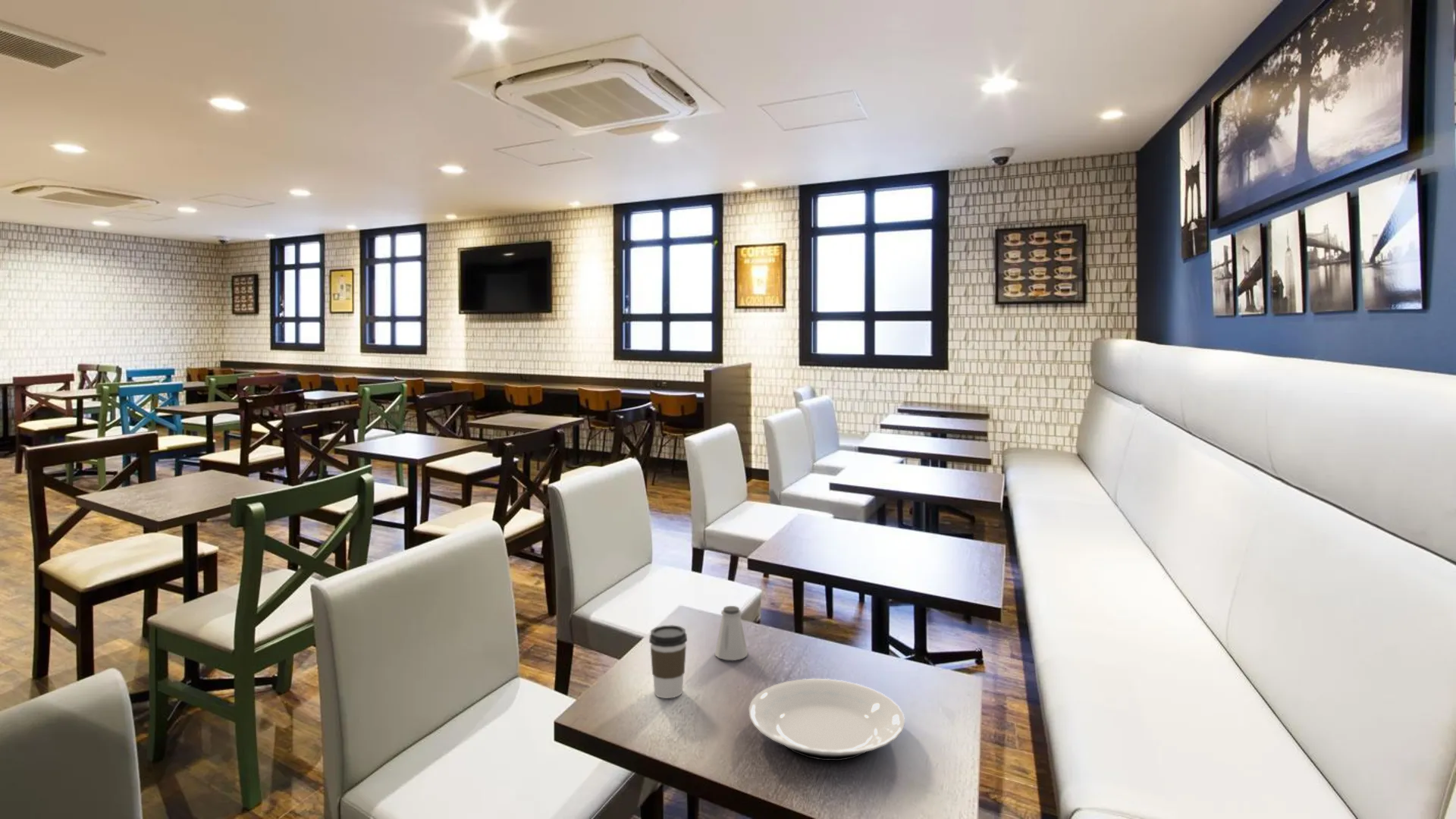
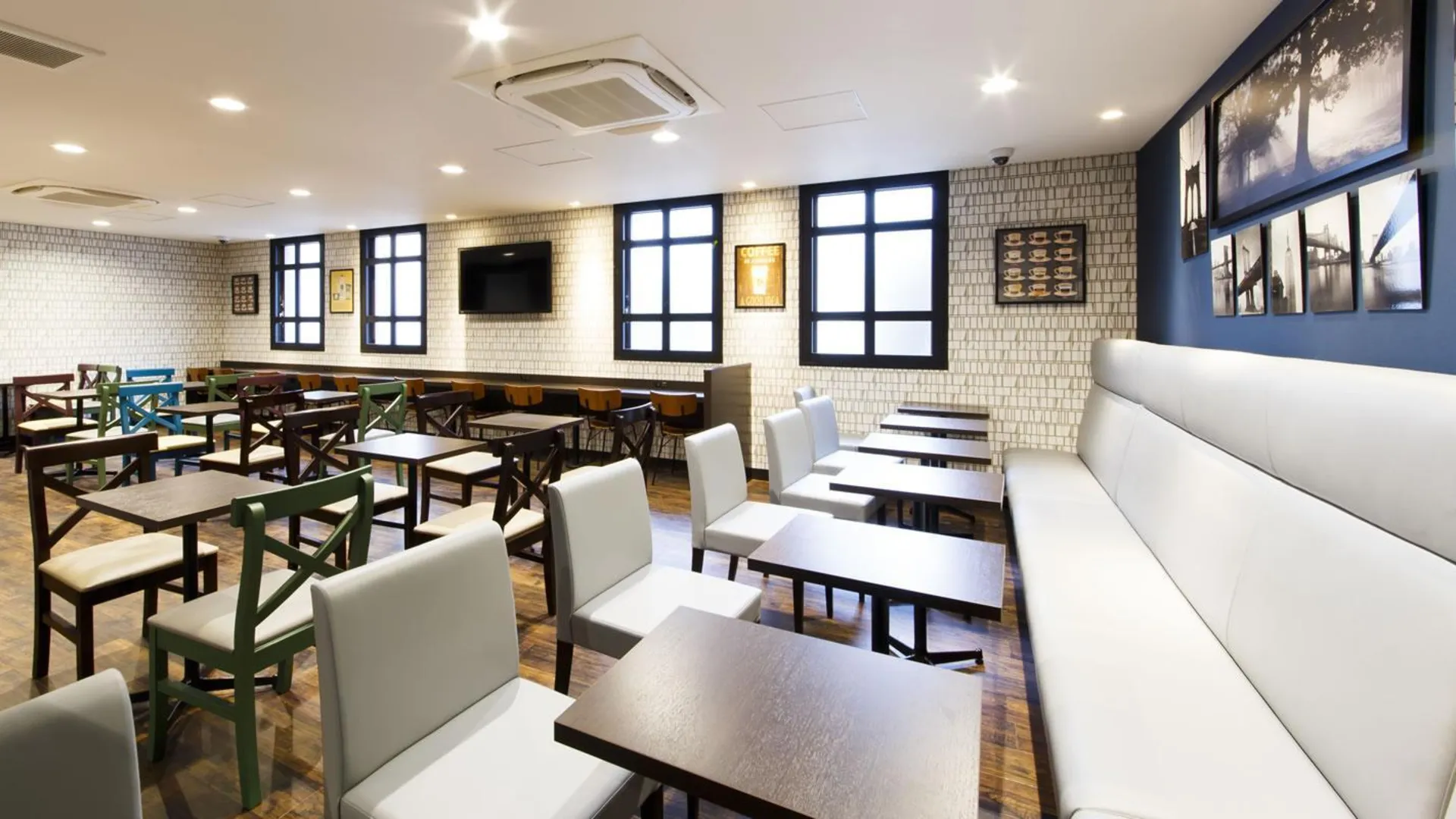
- saltshaker (731, 631)
- plate (825, 723)
- coffee cup (668, 661)
